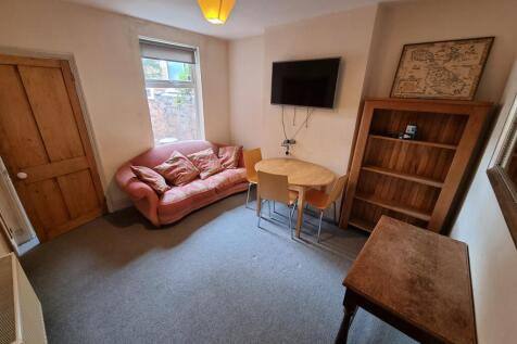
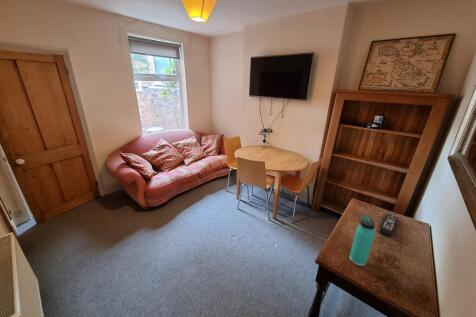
+ remote control (389, 224)
+ thermos bottle (363, 240)
